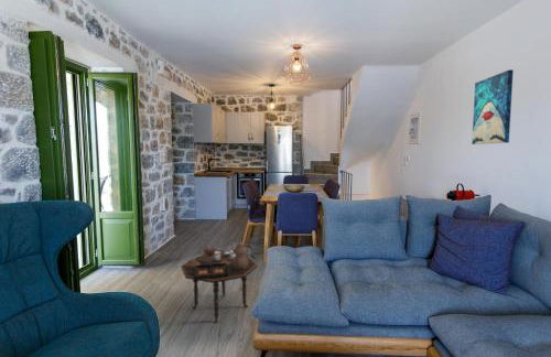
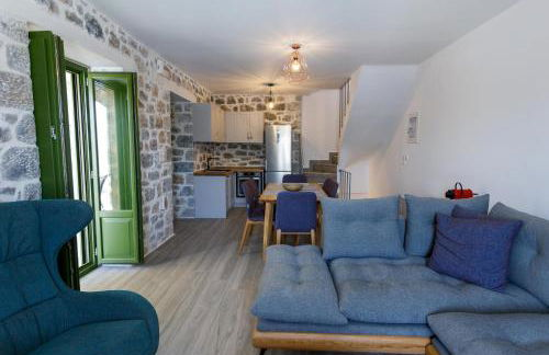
- side table (219, 272)
- wall art (490, 110)
